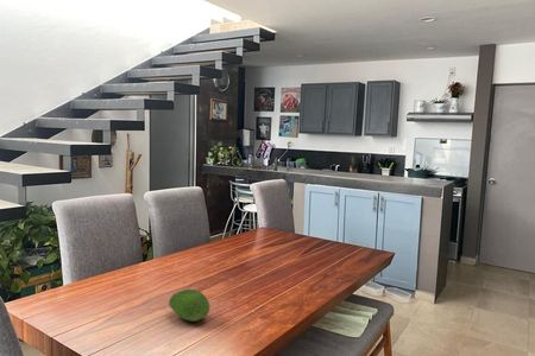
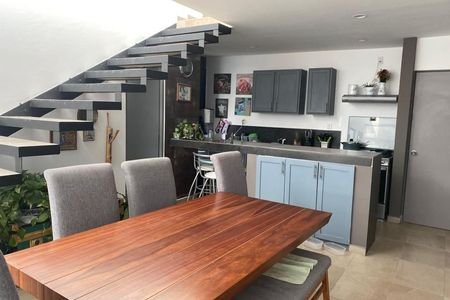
- fruit (188, 304)
